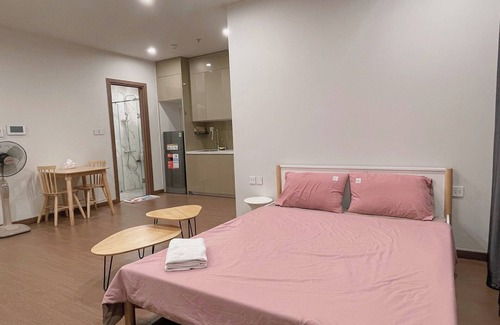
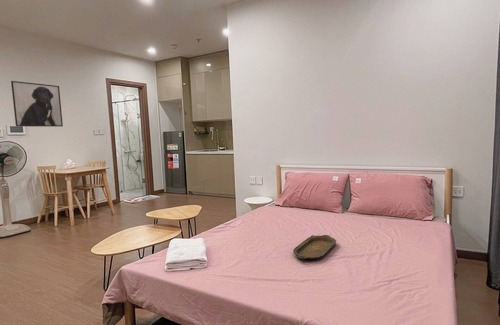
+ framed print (38, 105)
+ serving tray (315, 247)
